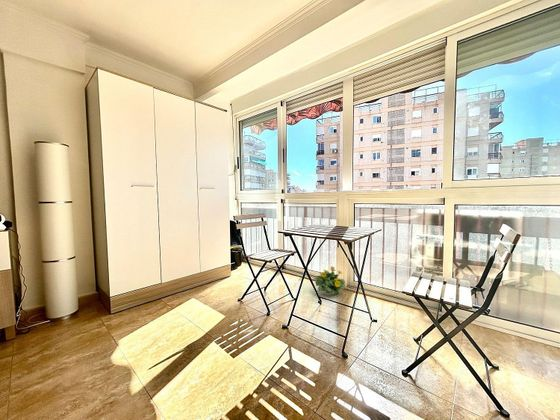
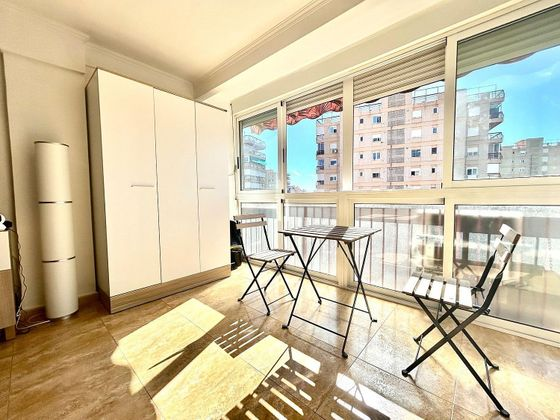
- flowering plant (329, 280)
